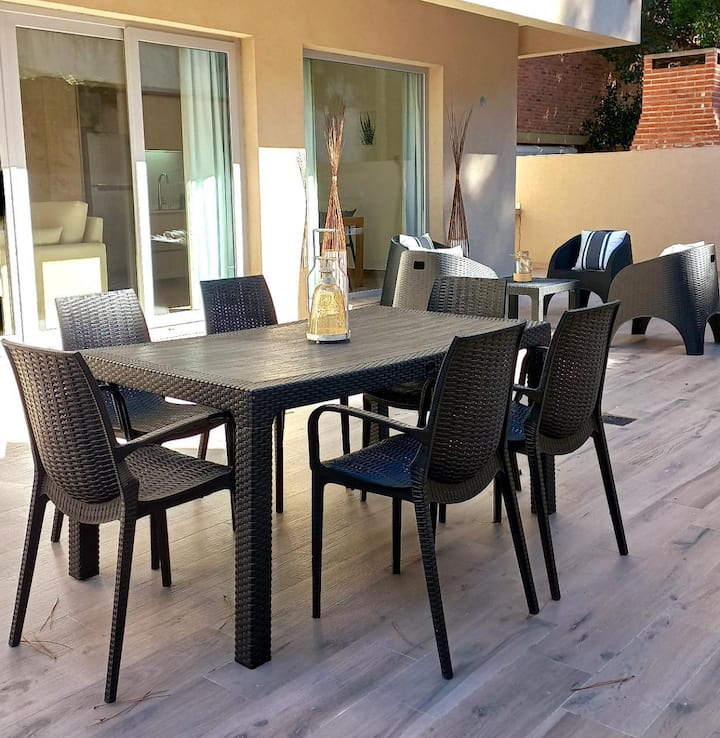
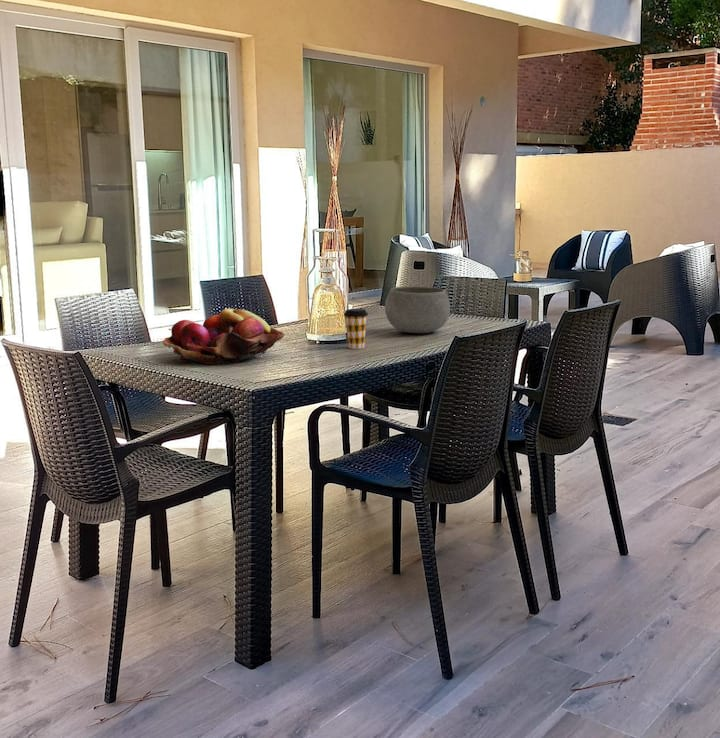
+ fruit basket (225, 334)
+ coffee cup (356, 328)
+ bowl (417, 310)
